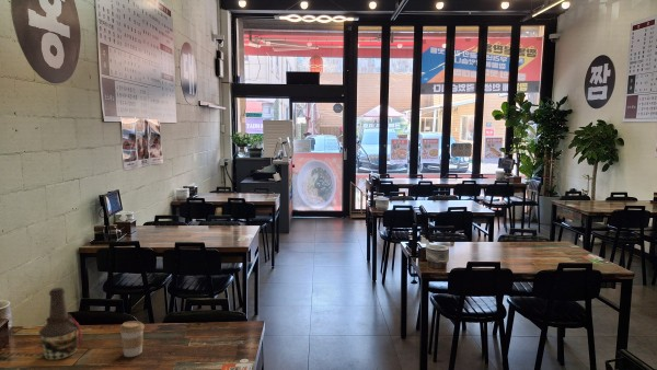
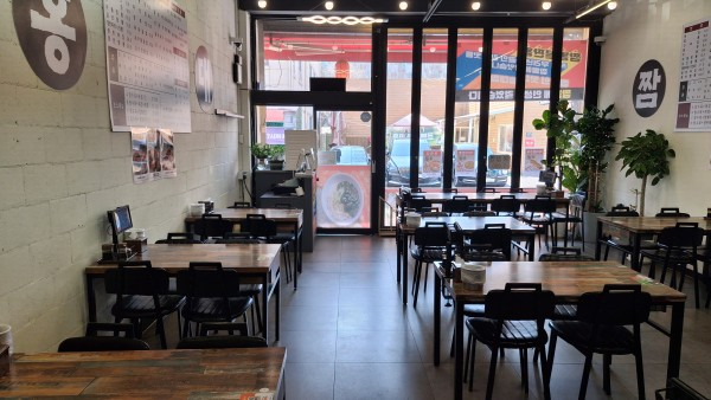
- coffee cup (131, 337)
- bottle (60, 321)
